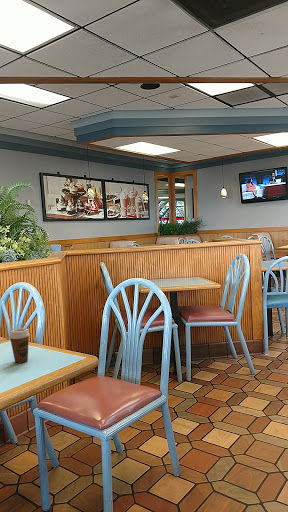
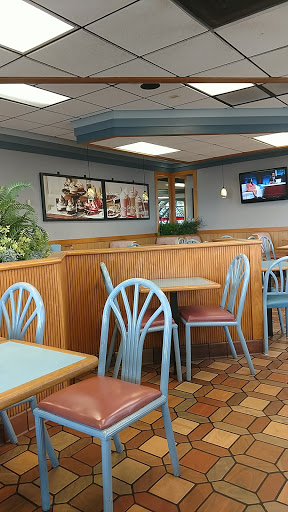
- coffee cup (20, 345)
